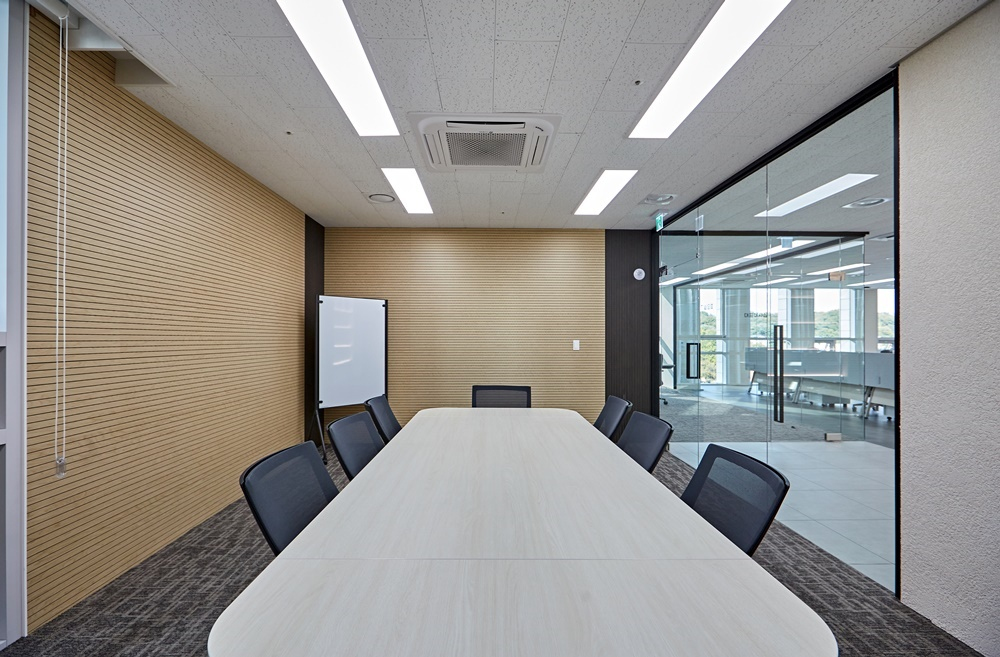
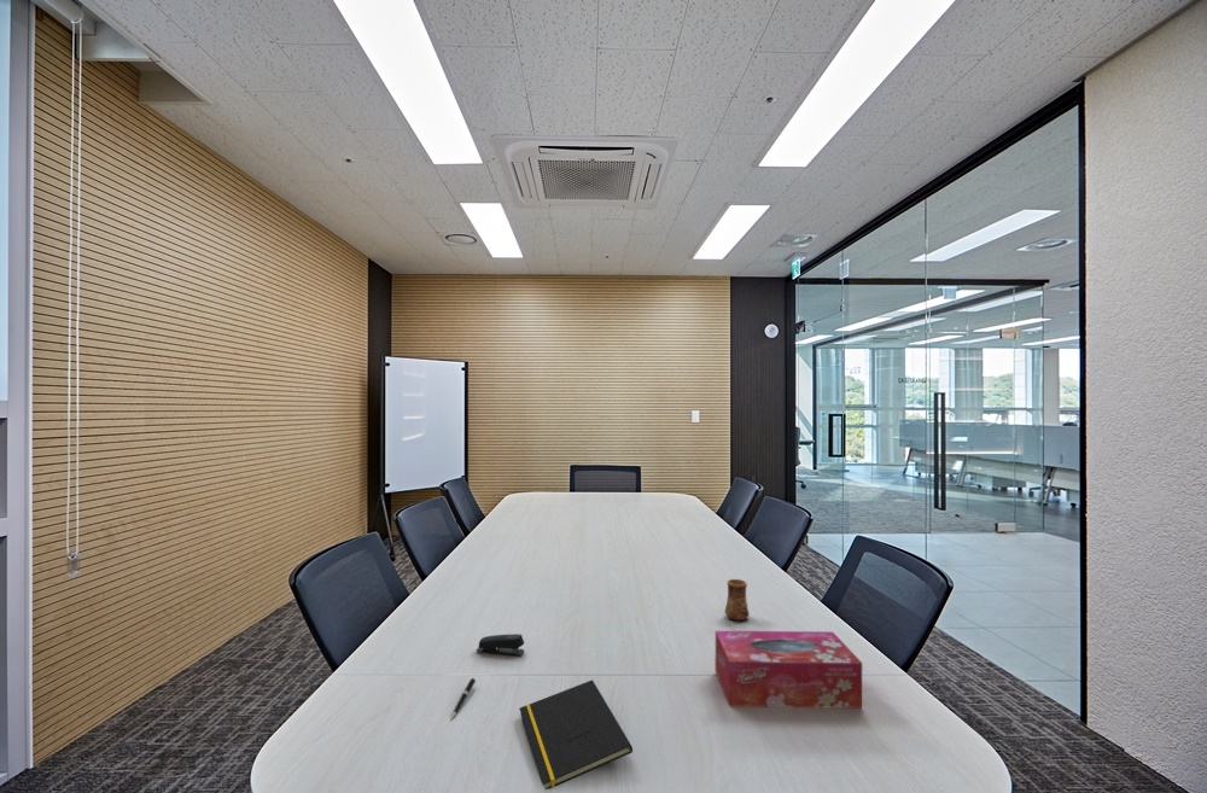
+ stapler (500, 642)
+ tissue box (783, 666)
+ pen (462, 698)
+ notepad (571, 728)
+ cup (736, 599)
